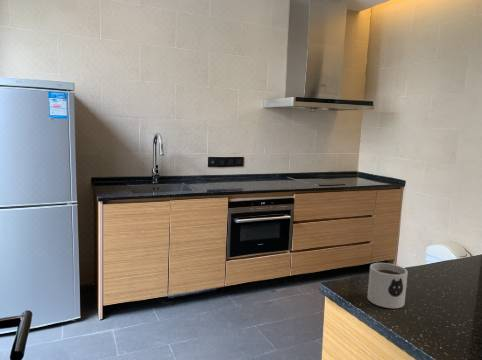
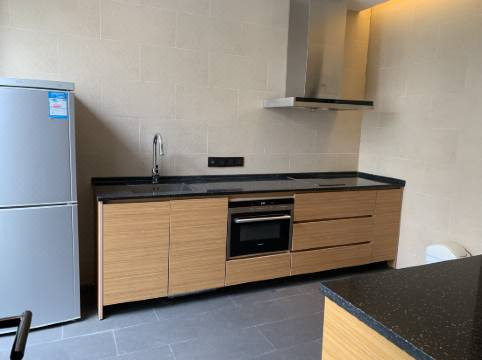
- mug (388, 283)
